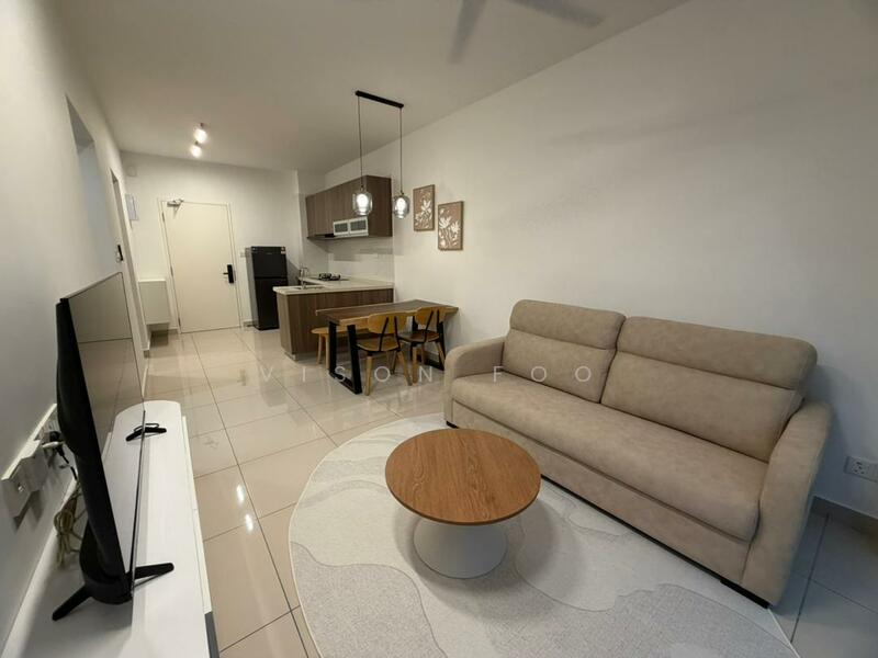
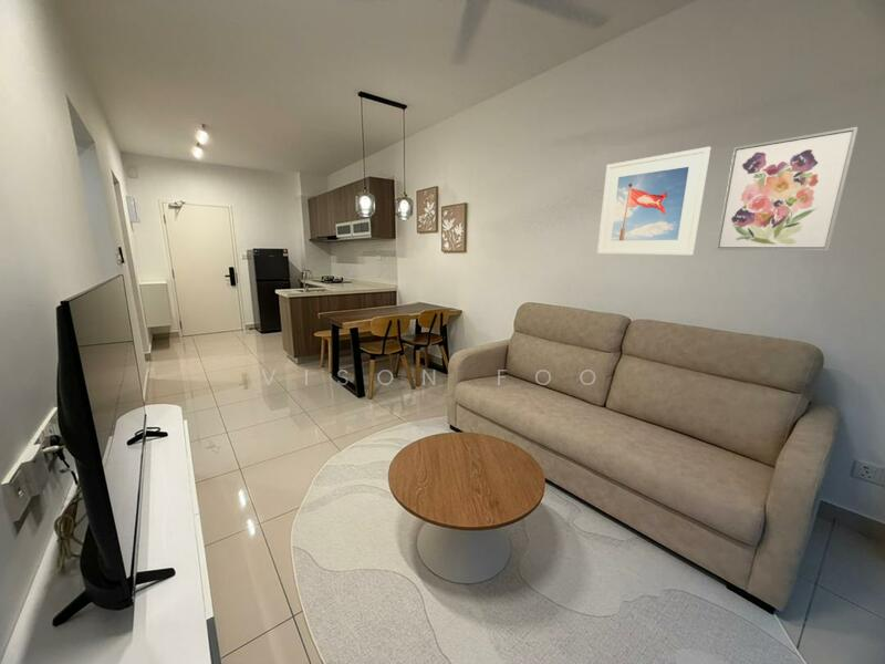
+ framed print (646, 207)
+ wall art (778, 196)
